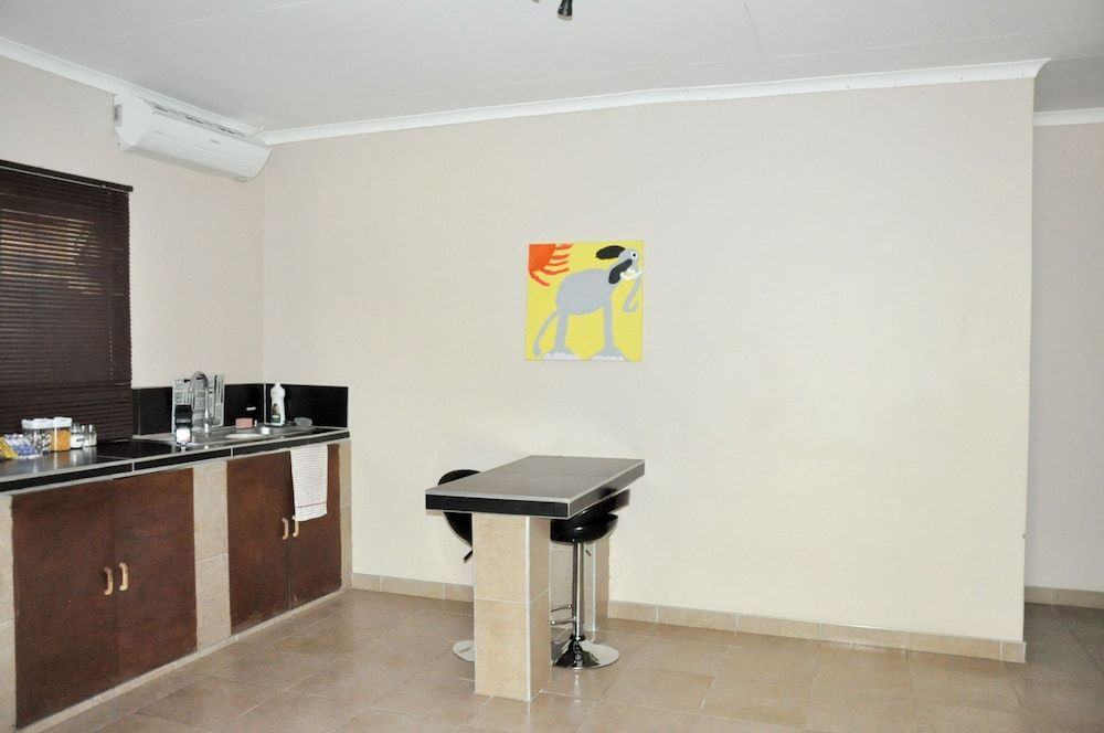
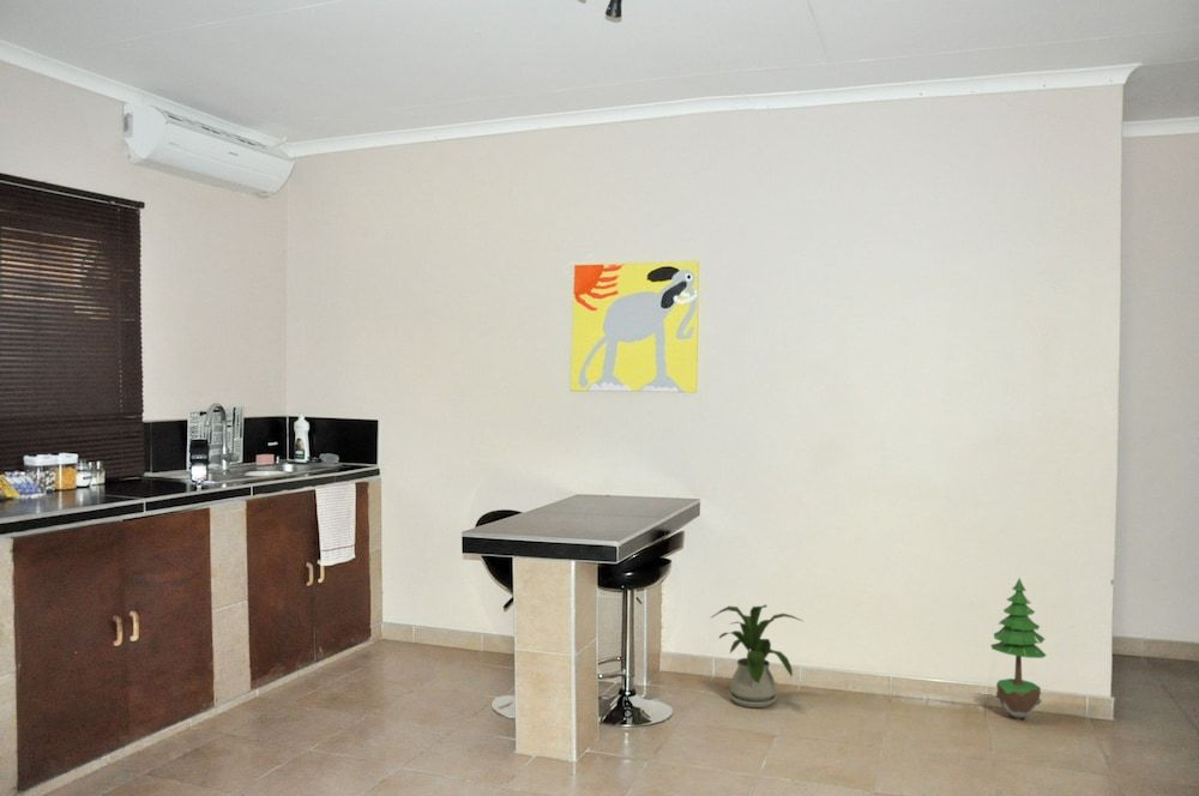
+ house plant (757, 646)
+ potted tree (1018, 647)
